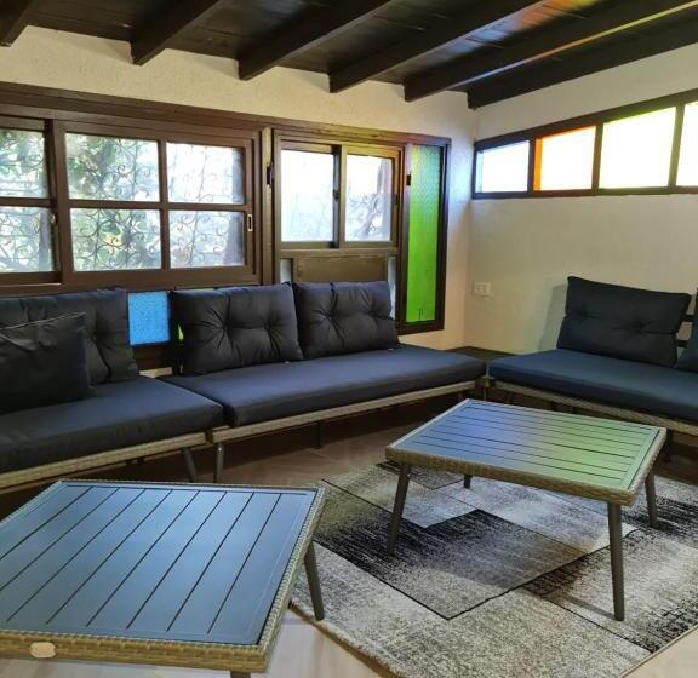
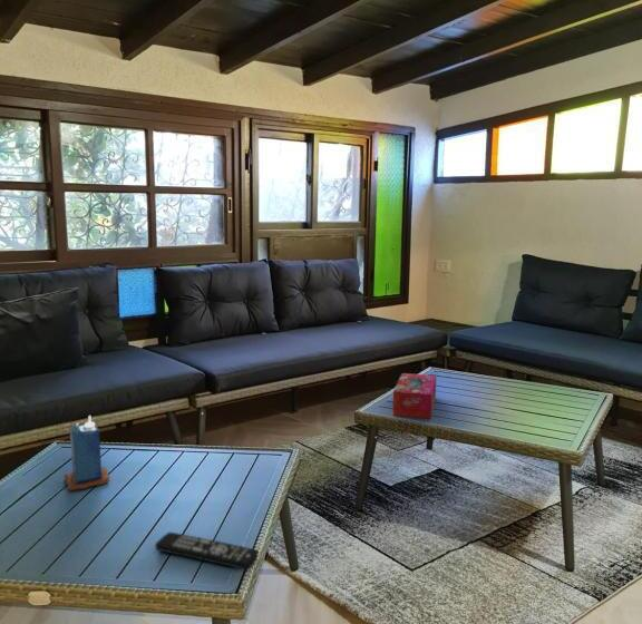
+ remote control (206, 550)
+ tissue box (415, 394)
+ candle (84, 449)
